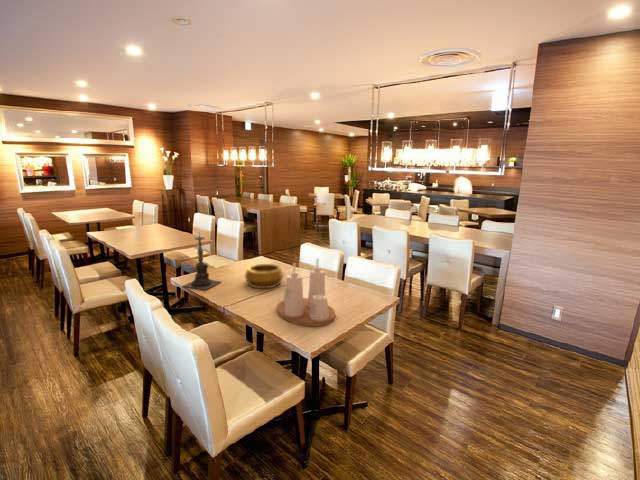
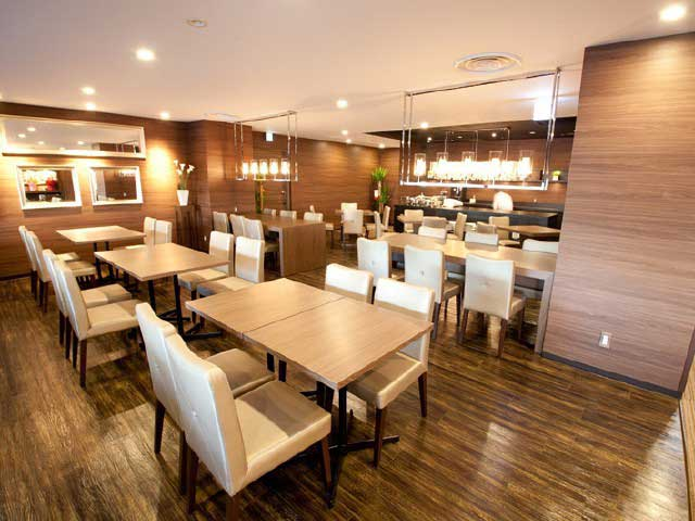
- candle holder (201, 257)
- condiment set (302, 286)
- decorative bowl (264, 275)
